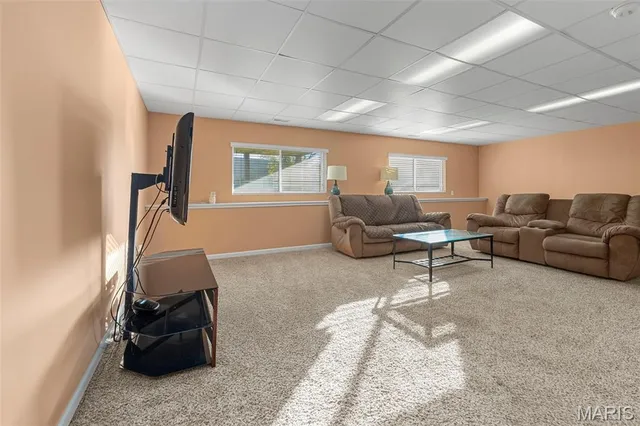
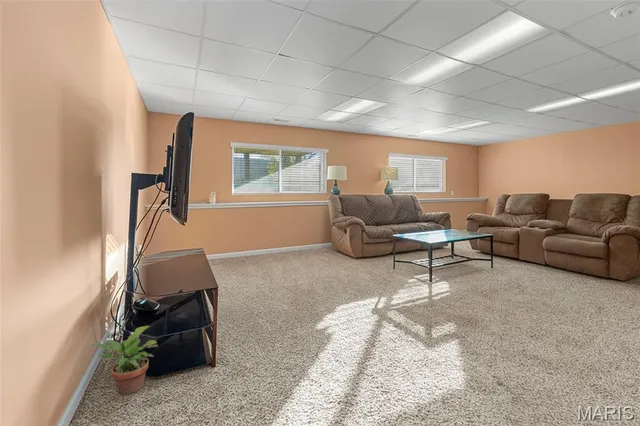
+ potted plant (124, 363)
